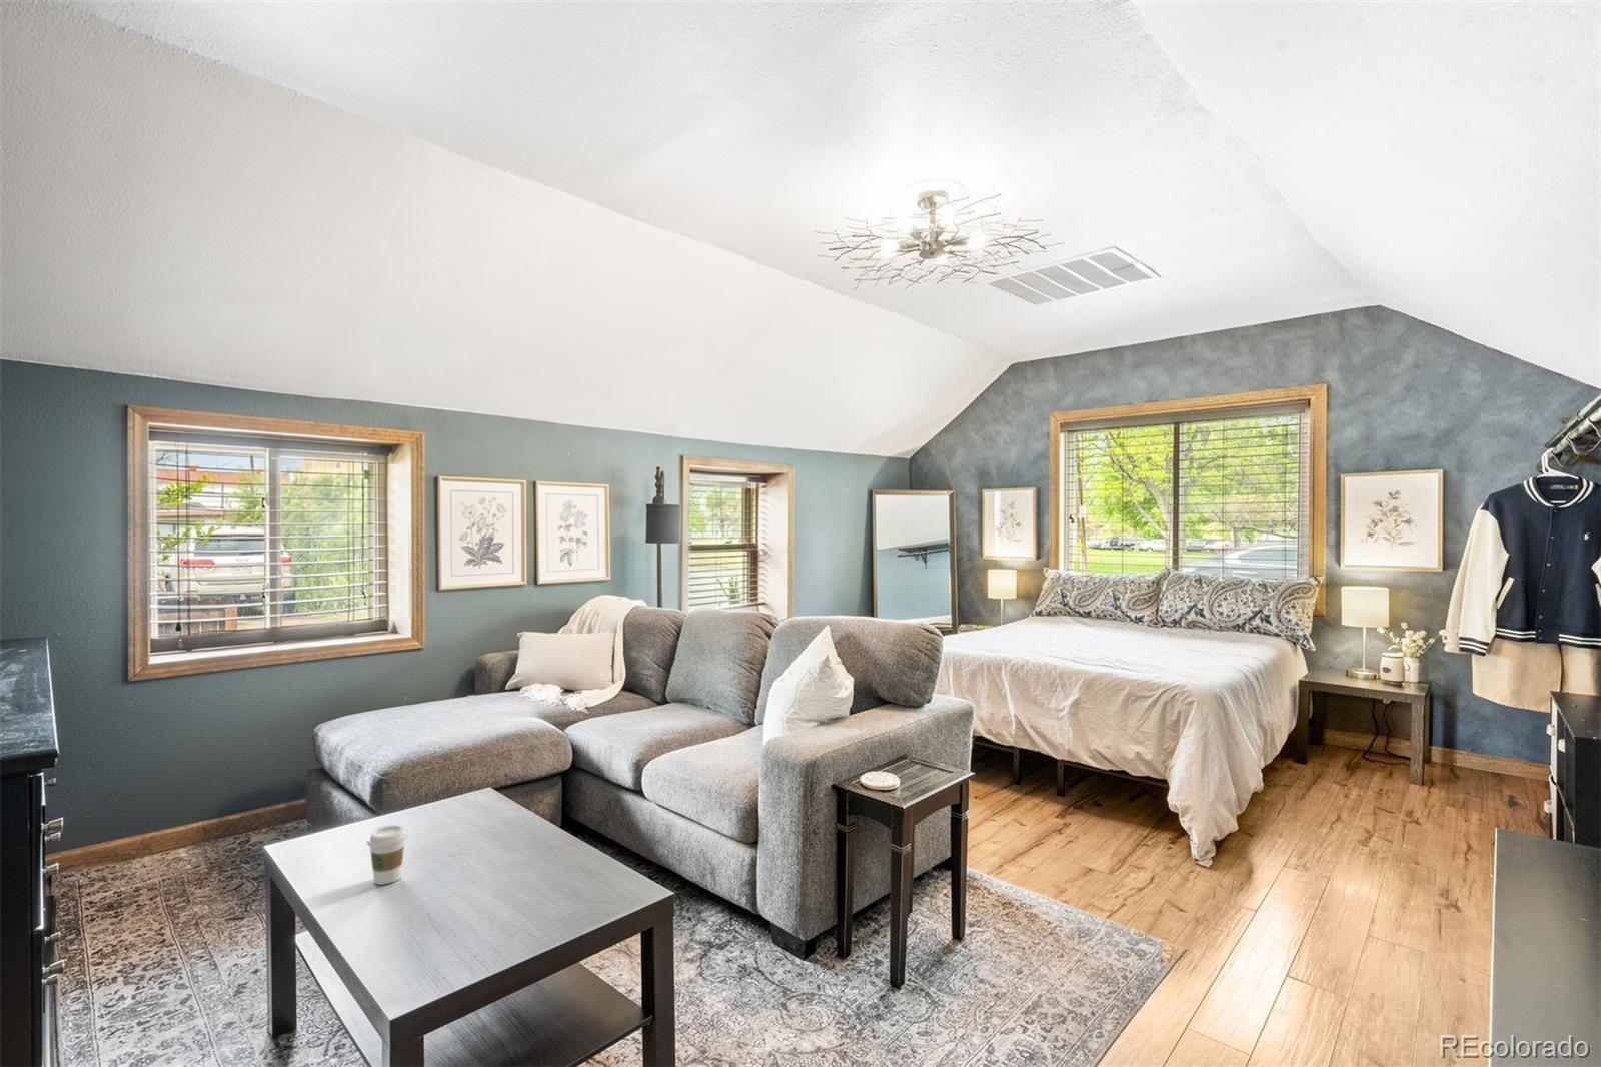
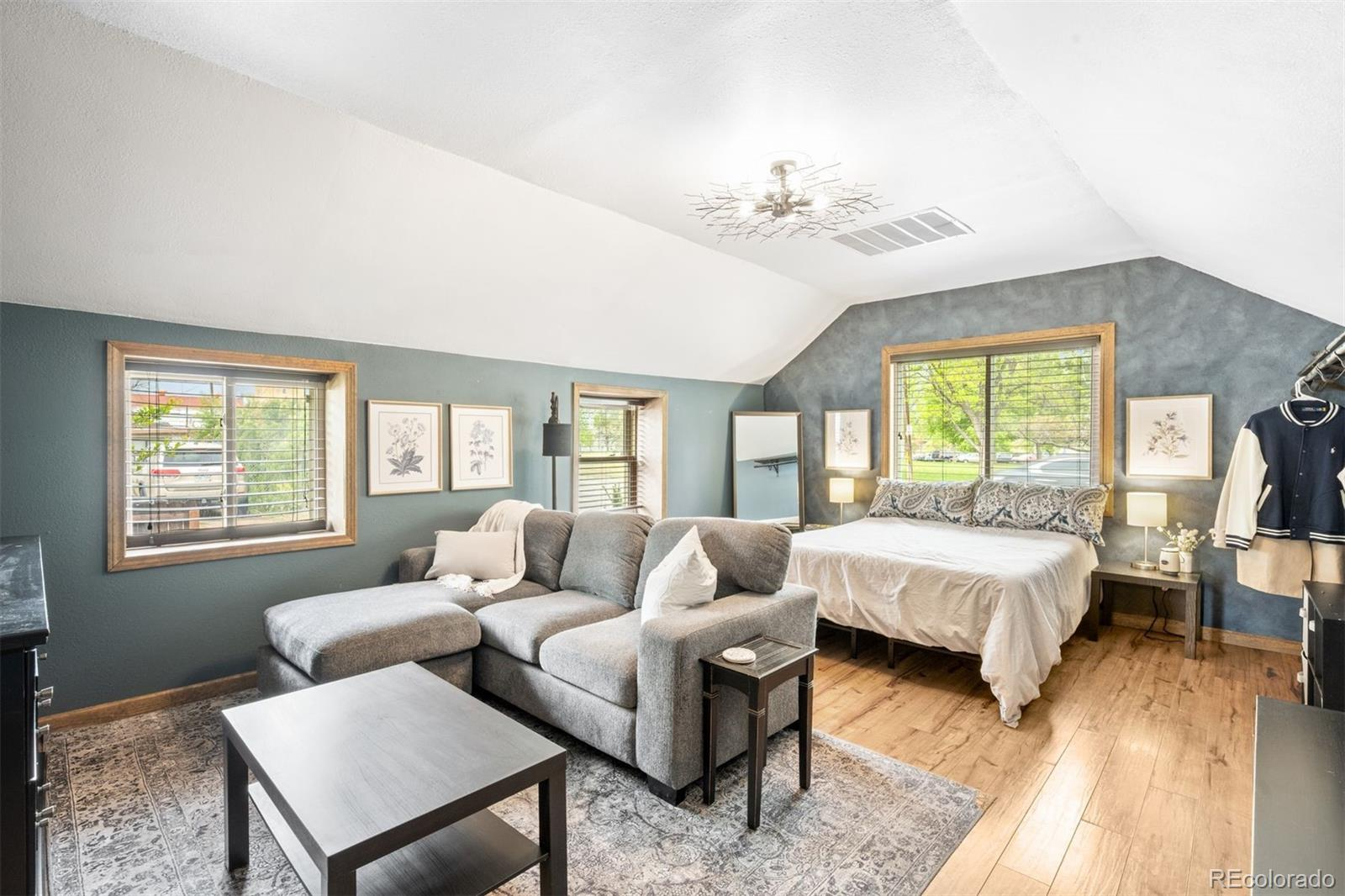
- coffee cup (387, 855)
